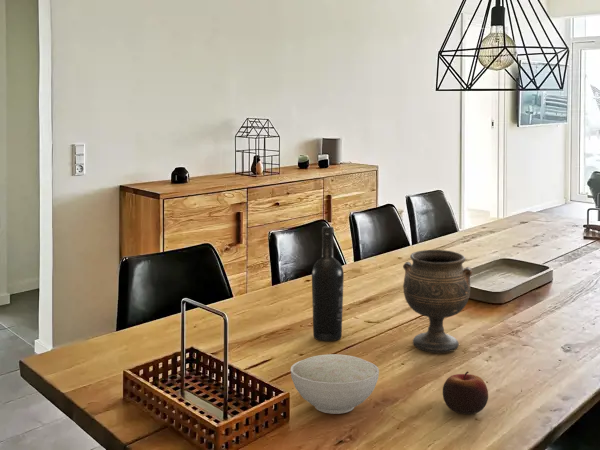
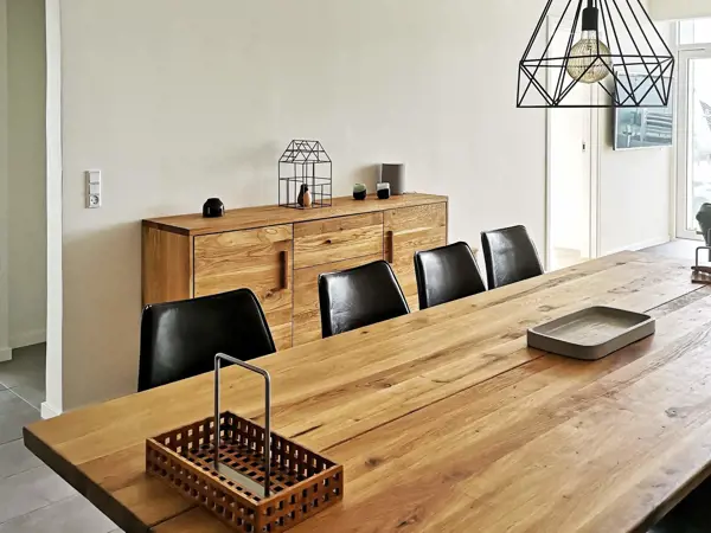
- wine bottle (327, 282)
- apple (464, 391)
- bowl (334, 382)
- goblet (436, 301)
